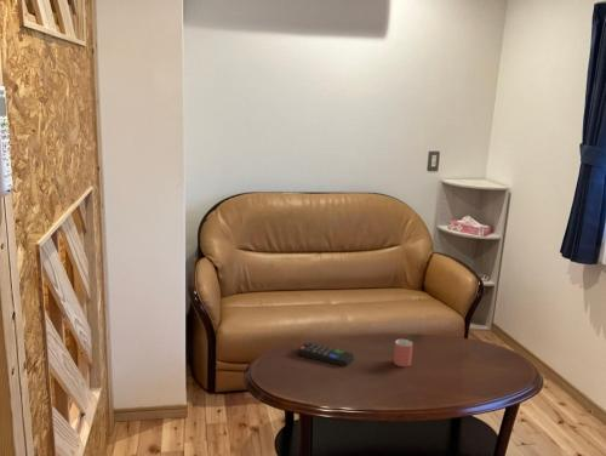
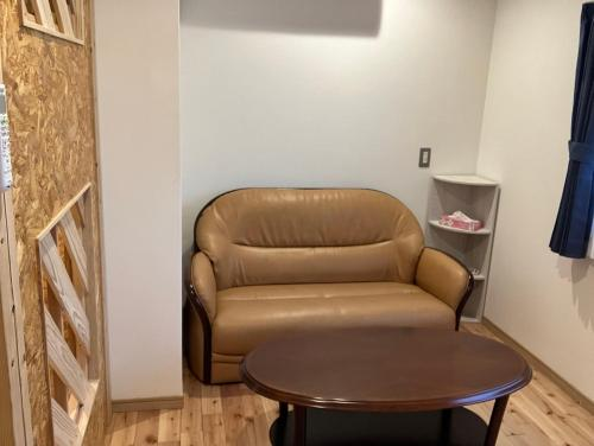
- cup (401, 350)
- remote control (325, 353)
